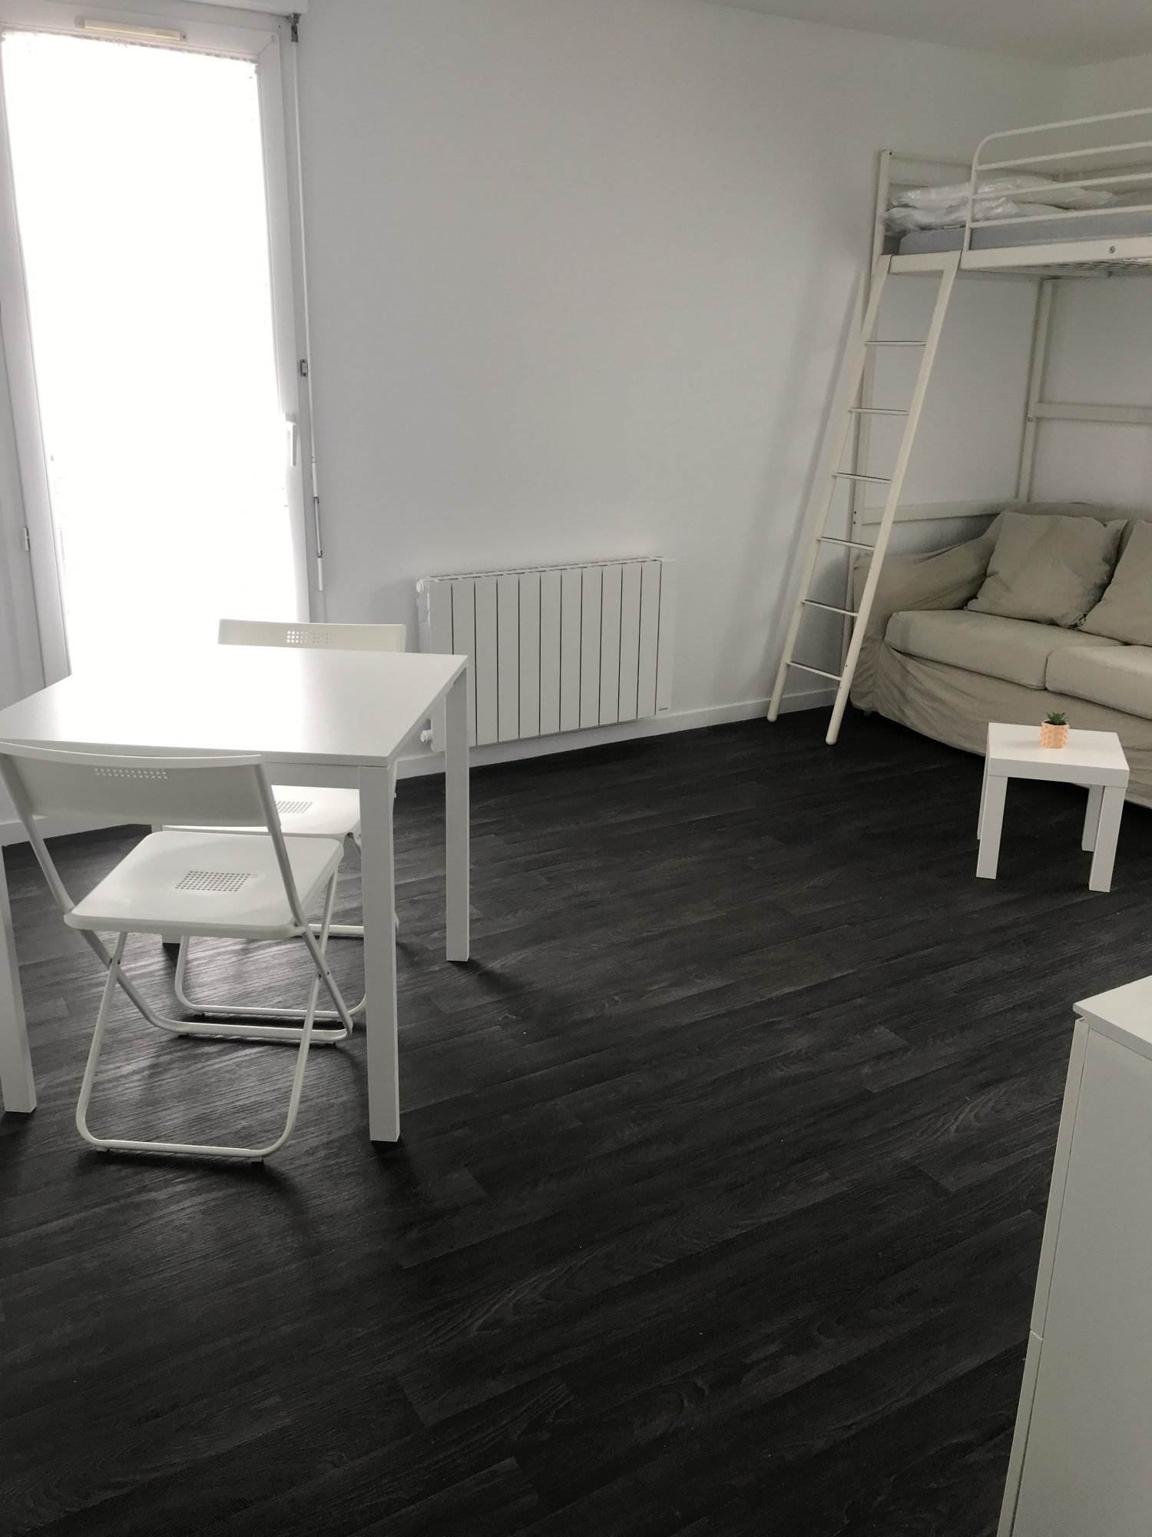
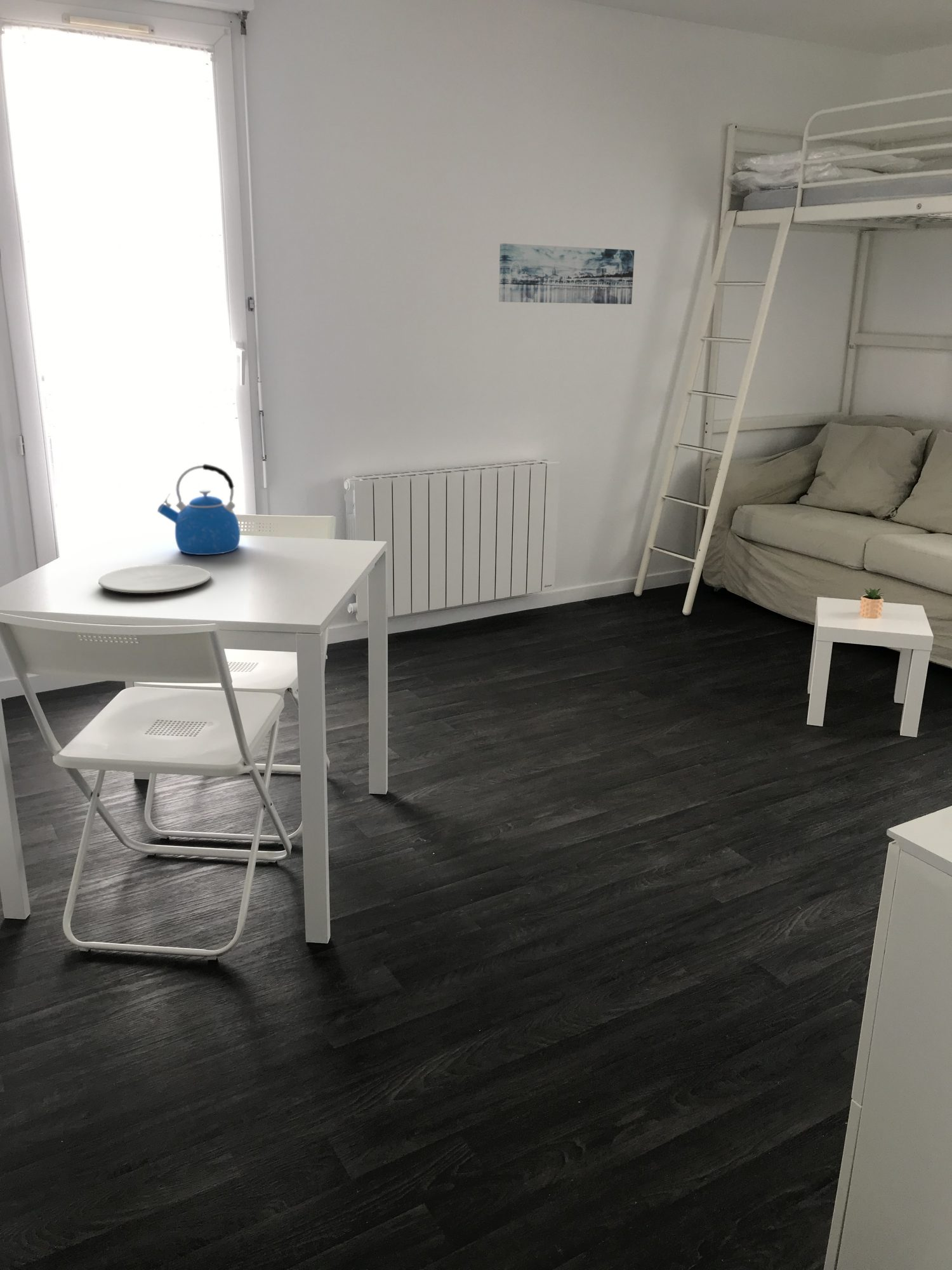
+ plate (155, 579)
+ wall art (568, 275)
+ kettle (197, 507)
